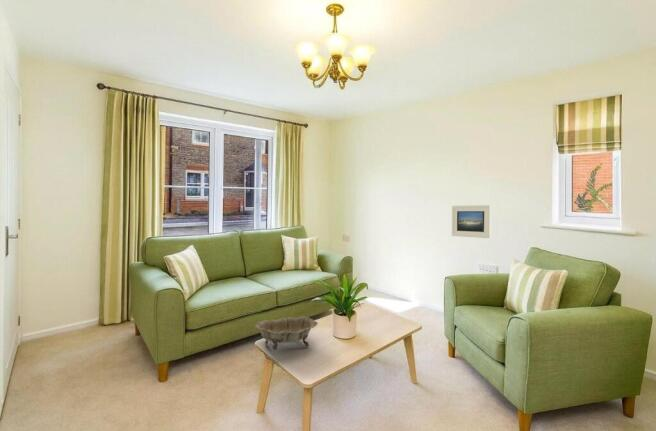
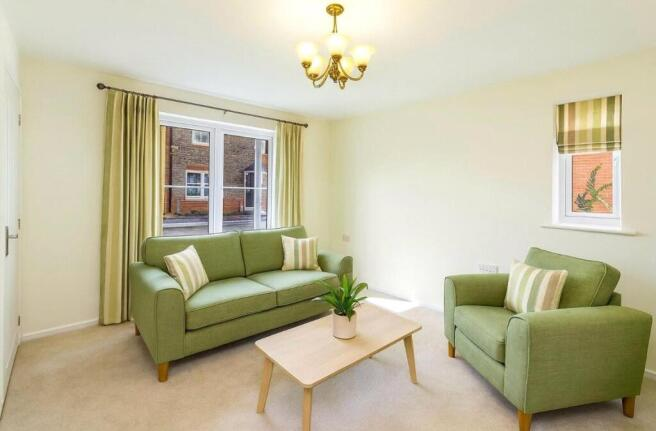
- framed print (470, 221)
- decorative bowl (286, 333)
